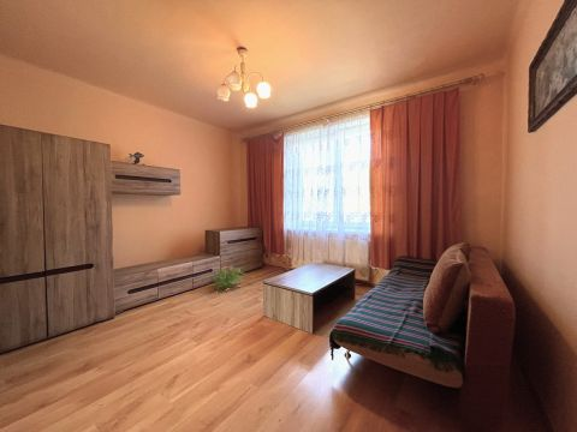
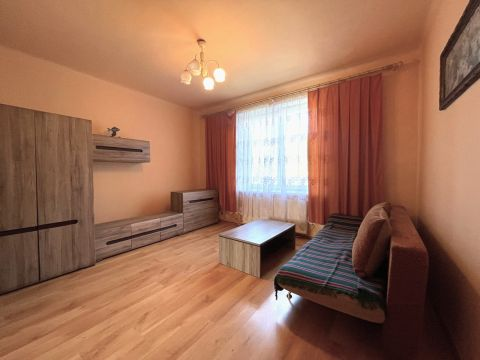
- decorative plant (227, 276)
